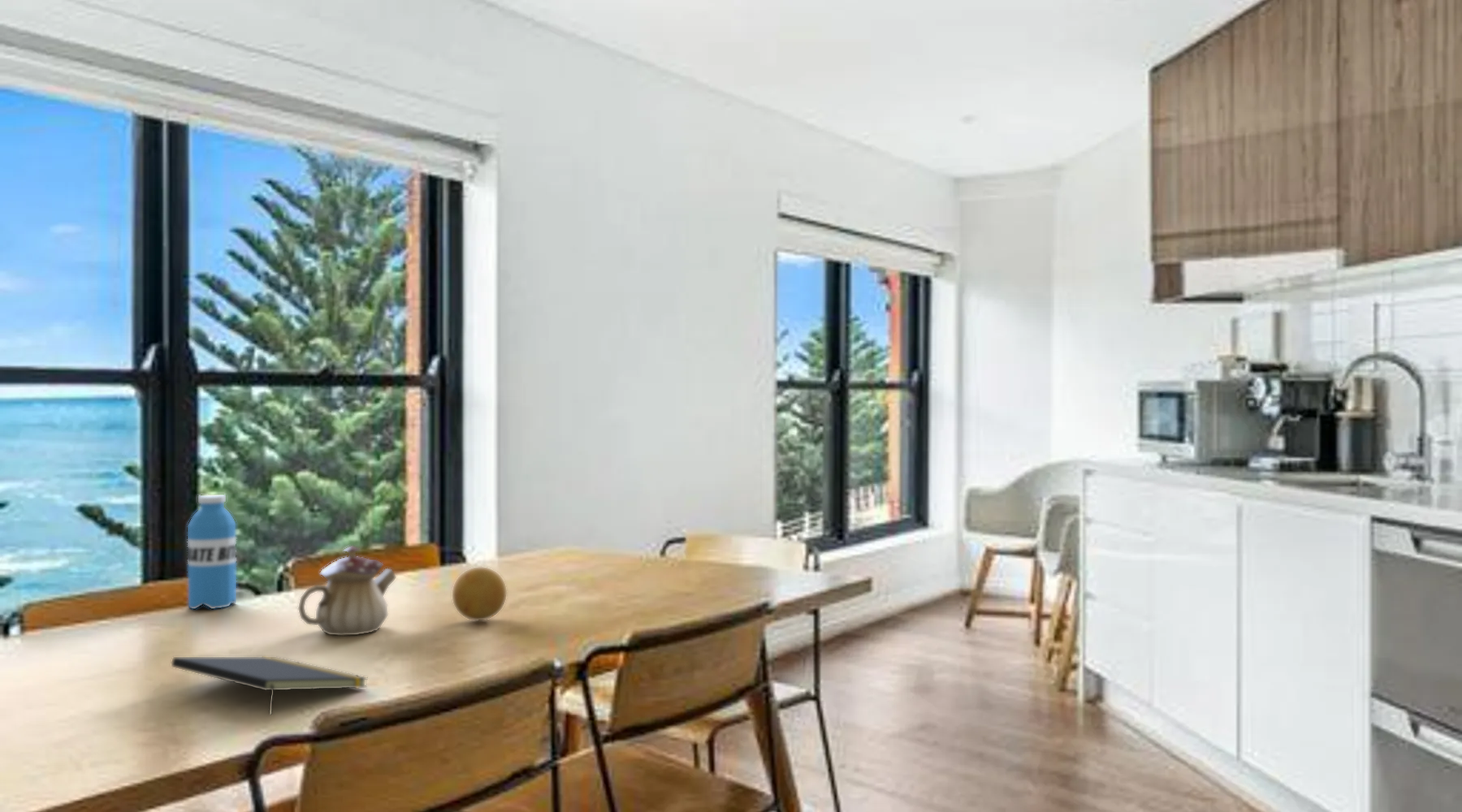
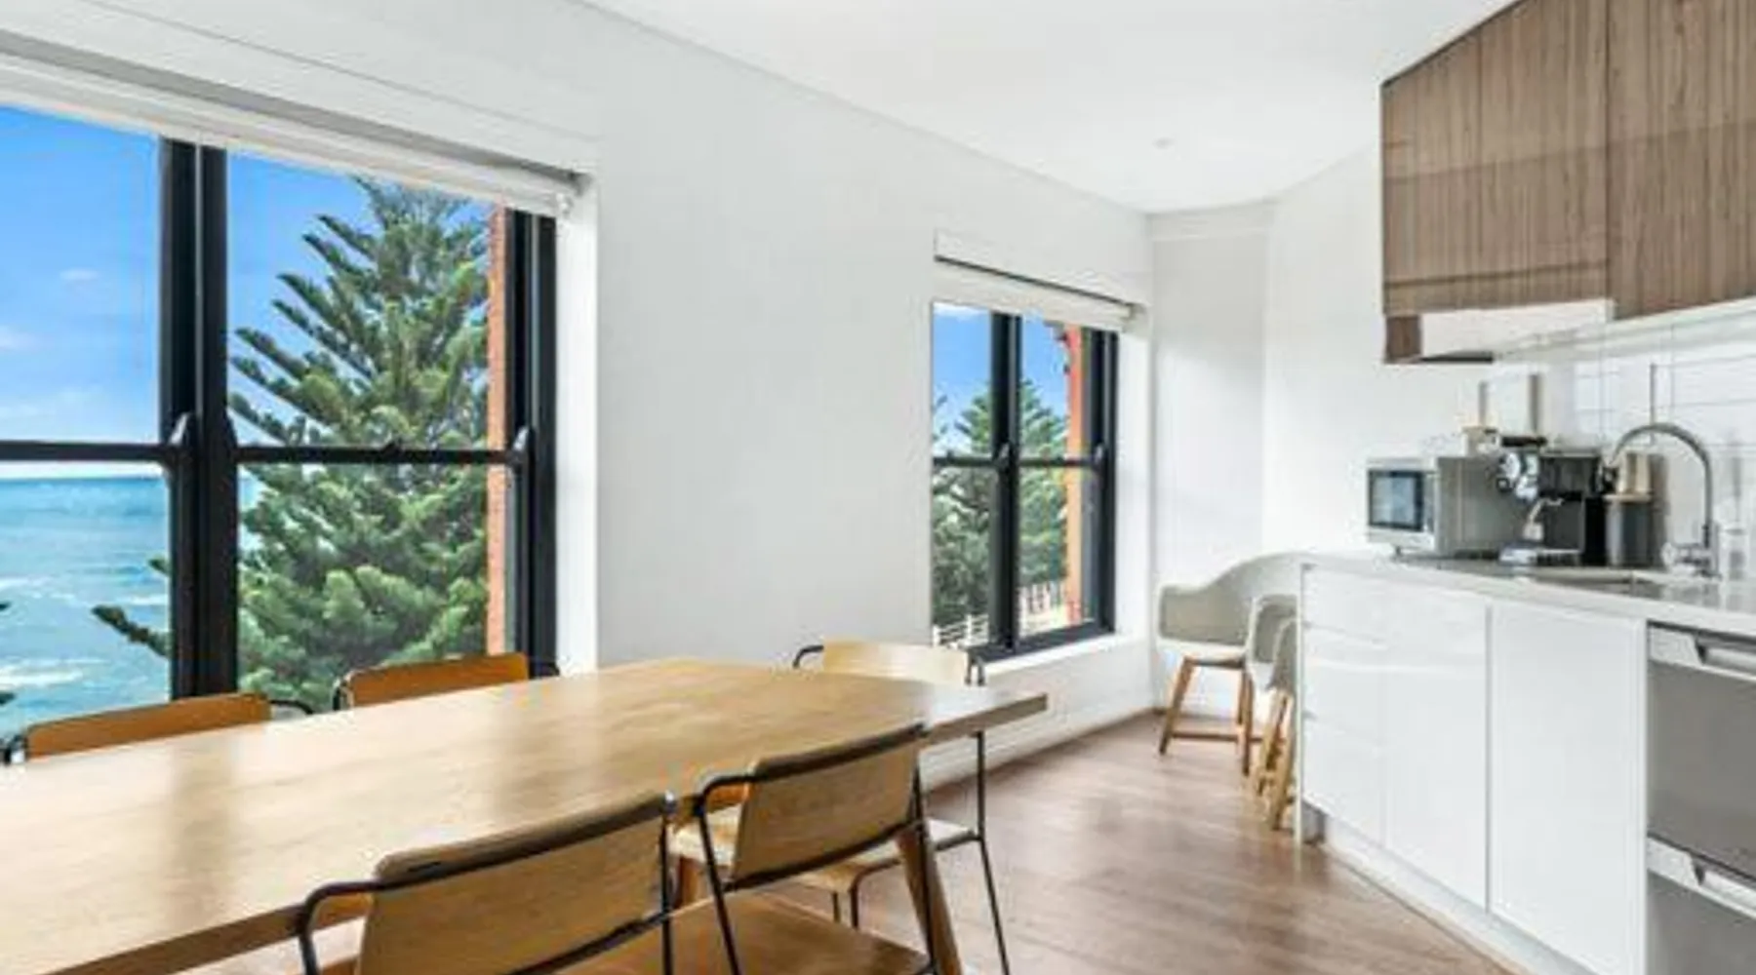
- notepad (270, 672)
- water bottle (212, 550)
- fruit (479, 594)
- teapot (348, 588)
